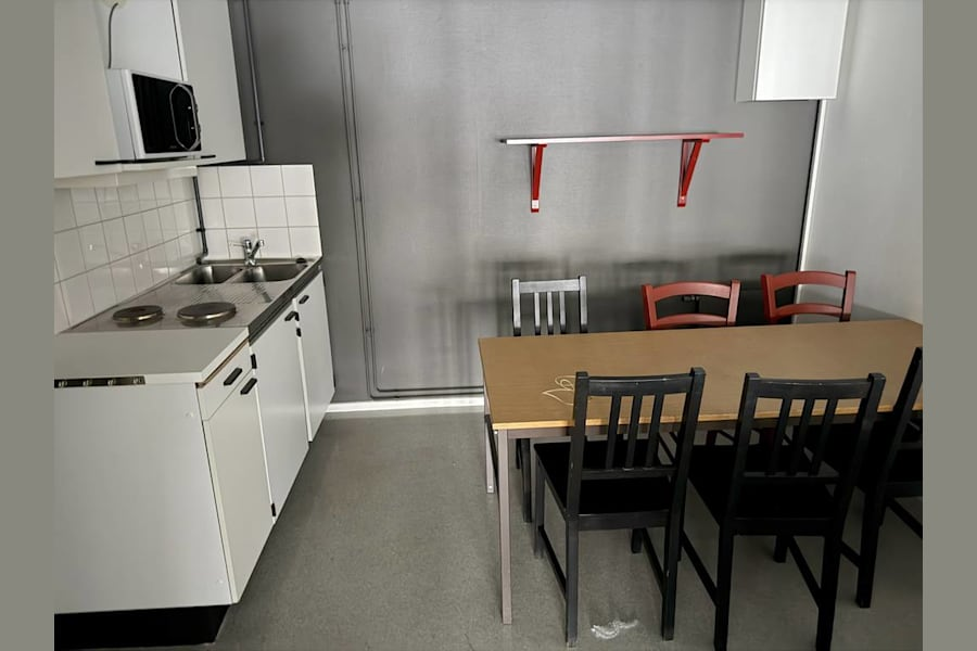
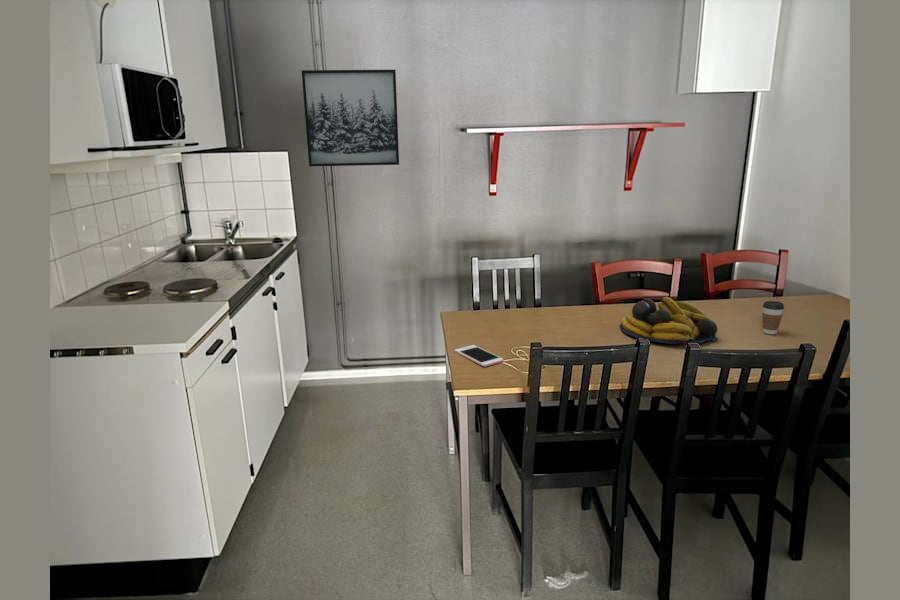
+ wall art (351, 118)
+ fruit bowl (667, 315)
+ cell phone (478, 355)
+ coffee cup (771, 317)
